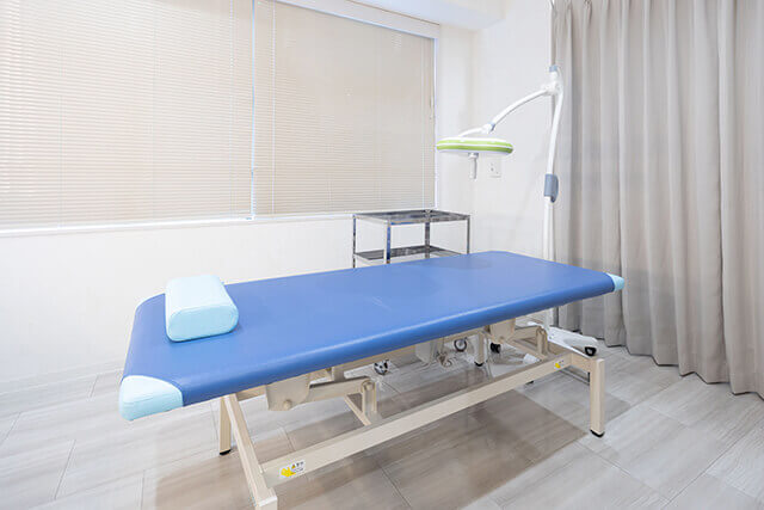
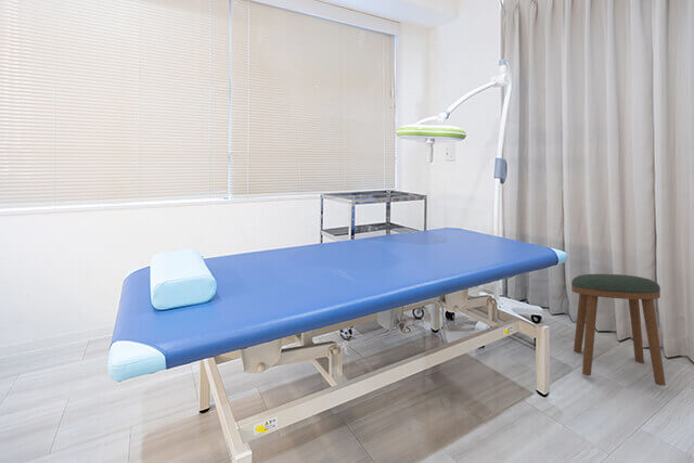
+ stool (630, 317)
